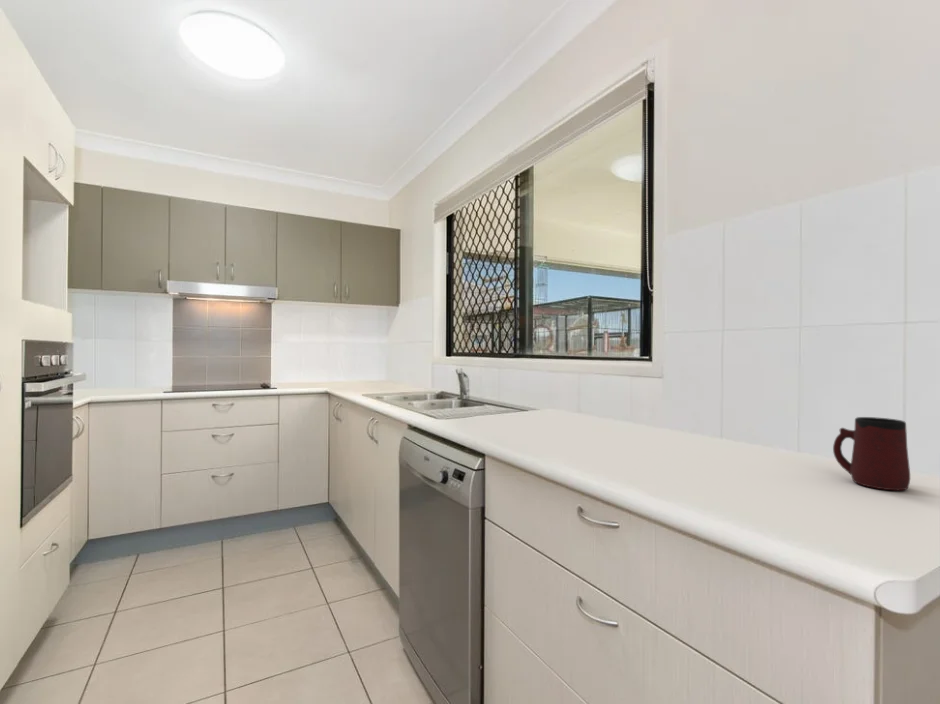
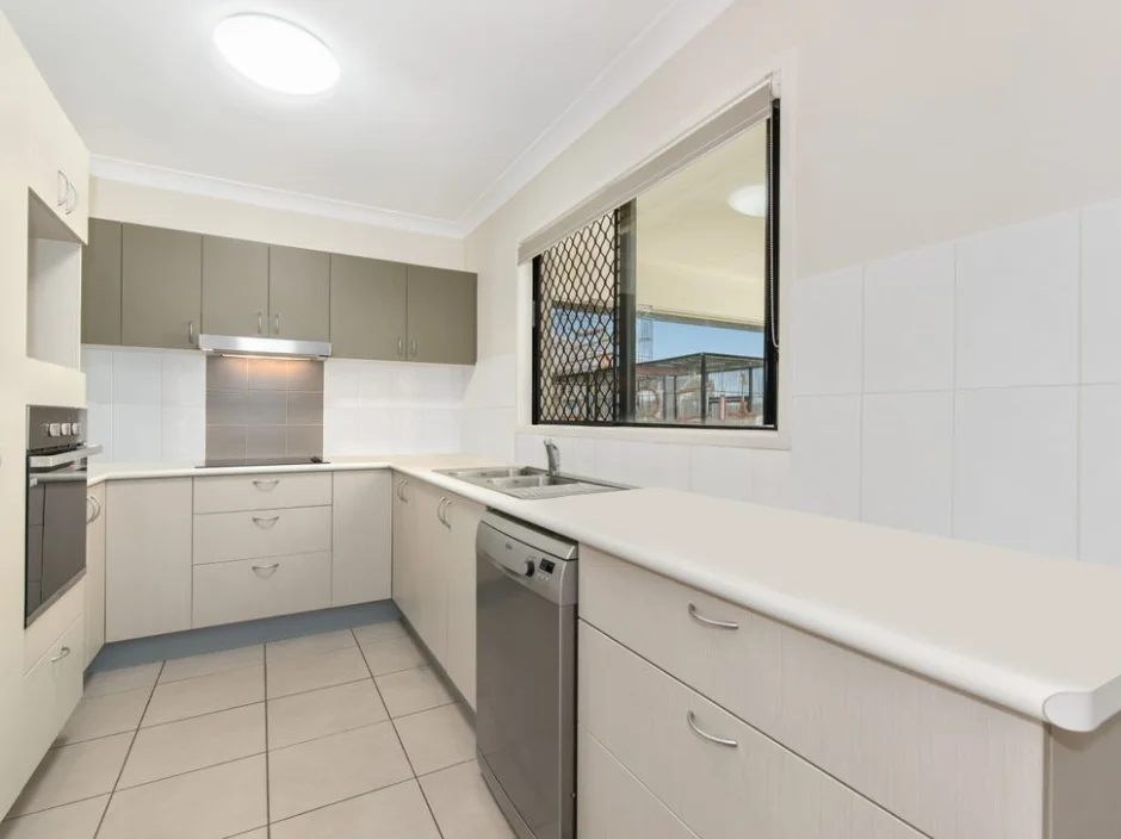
- mug (869, 450)
